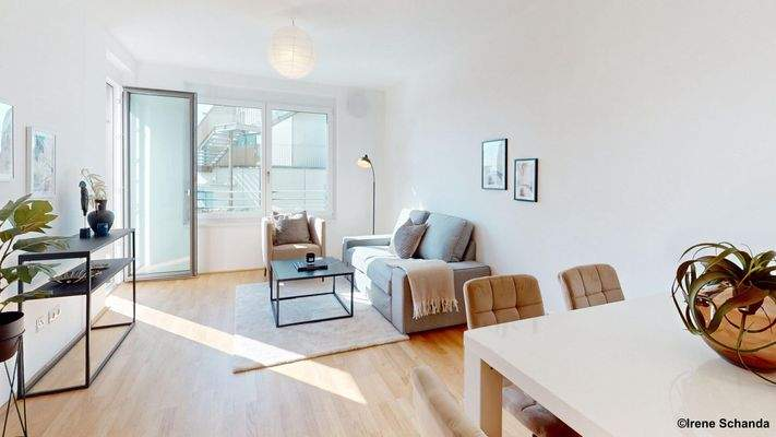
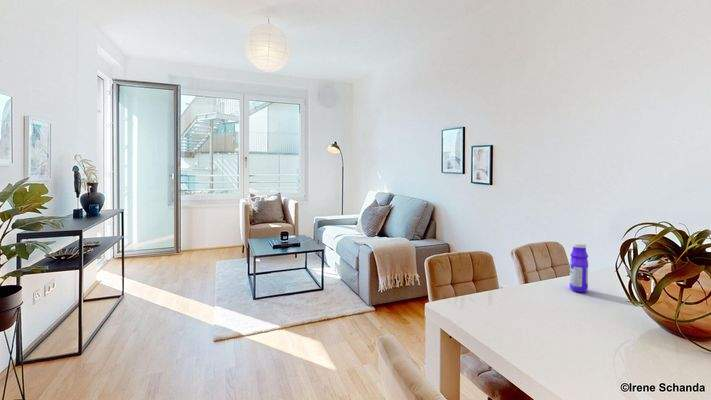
+ bottle (578, 266)
